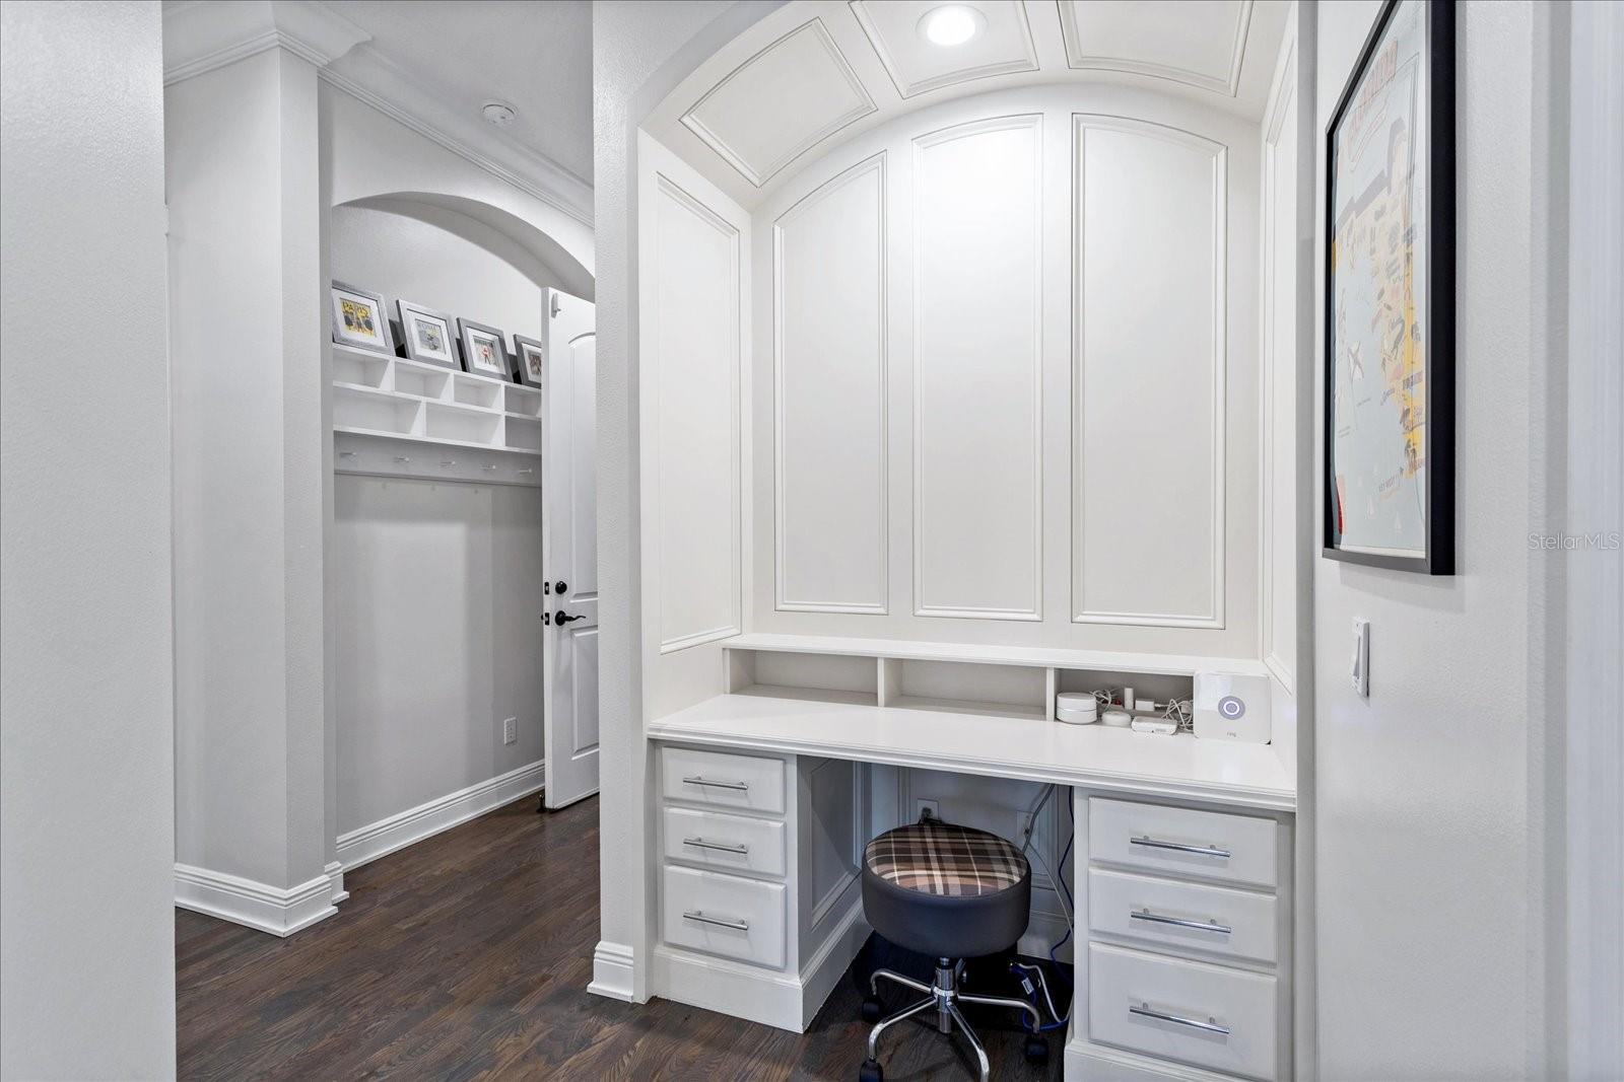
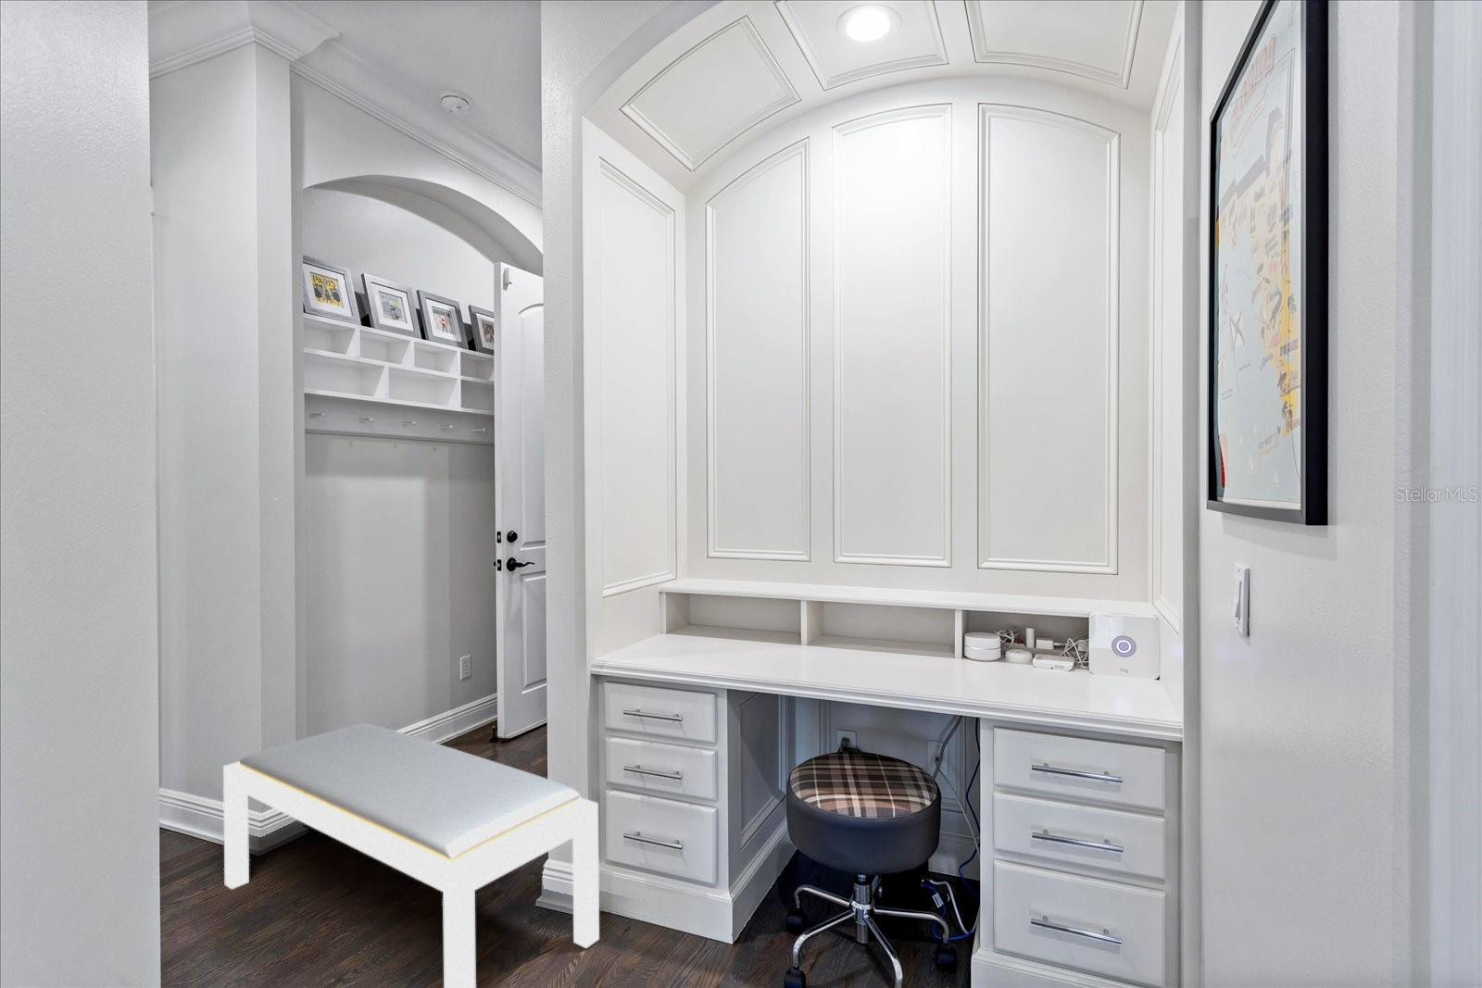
+ bench (398, 838)
